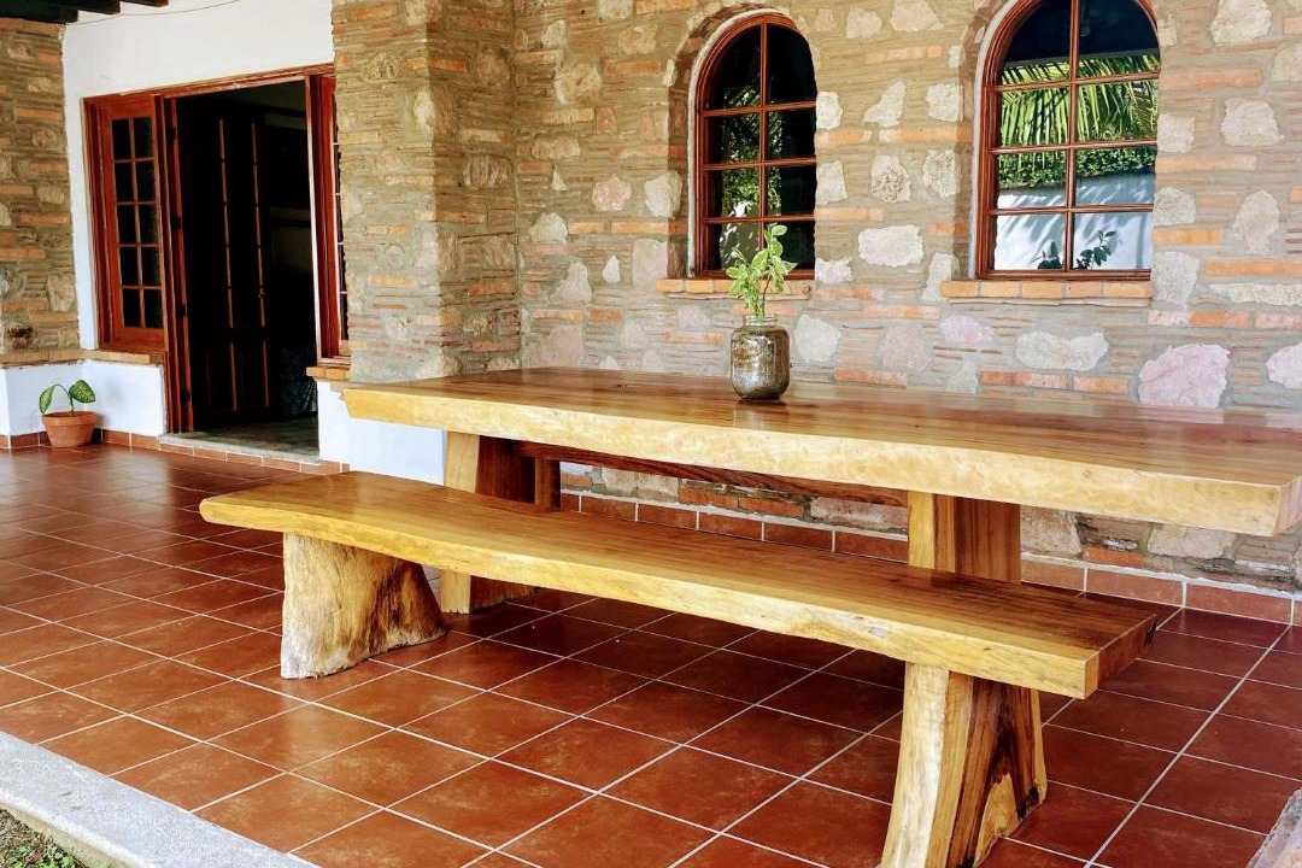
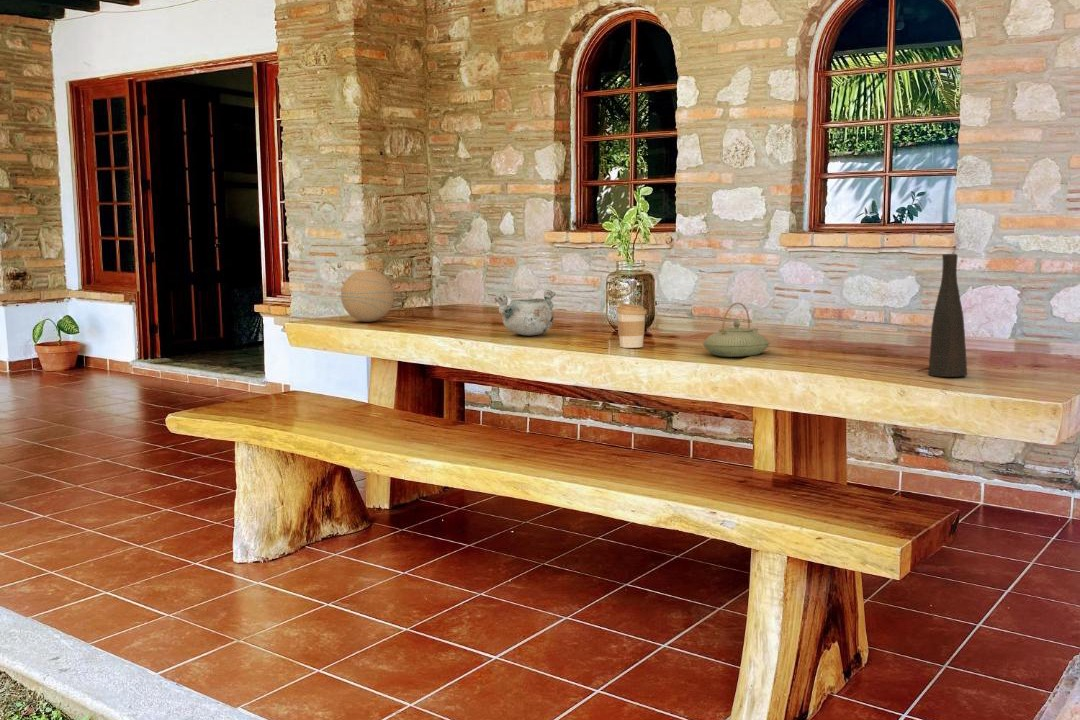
+ teapot (738, 328)
+ decorative bowl (527, 313)
+ decorative orb (367, 296)
+ coffee cup (631, 325)
+ vase (949, 314)
